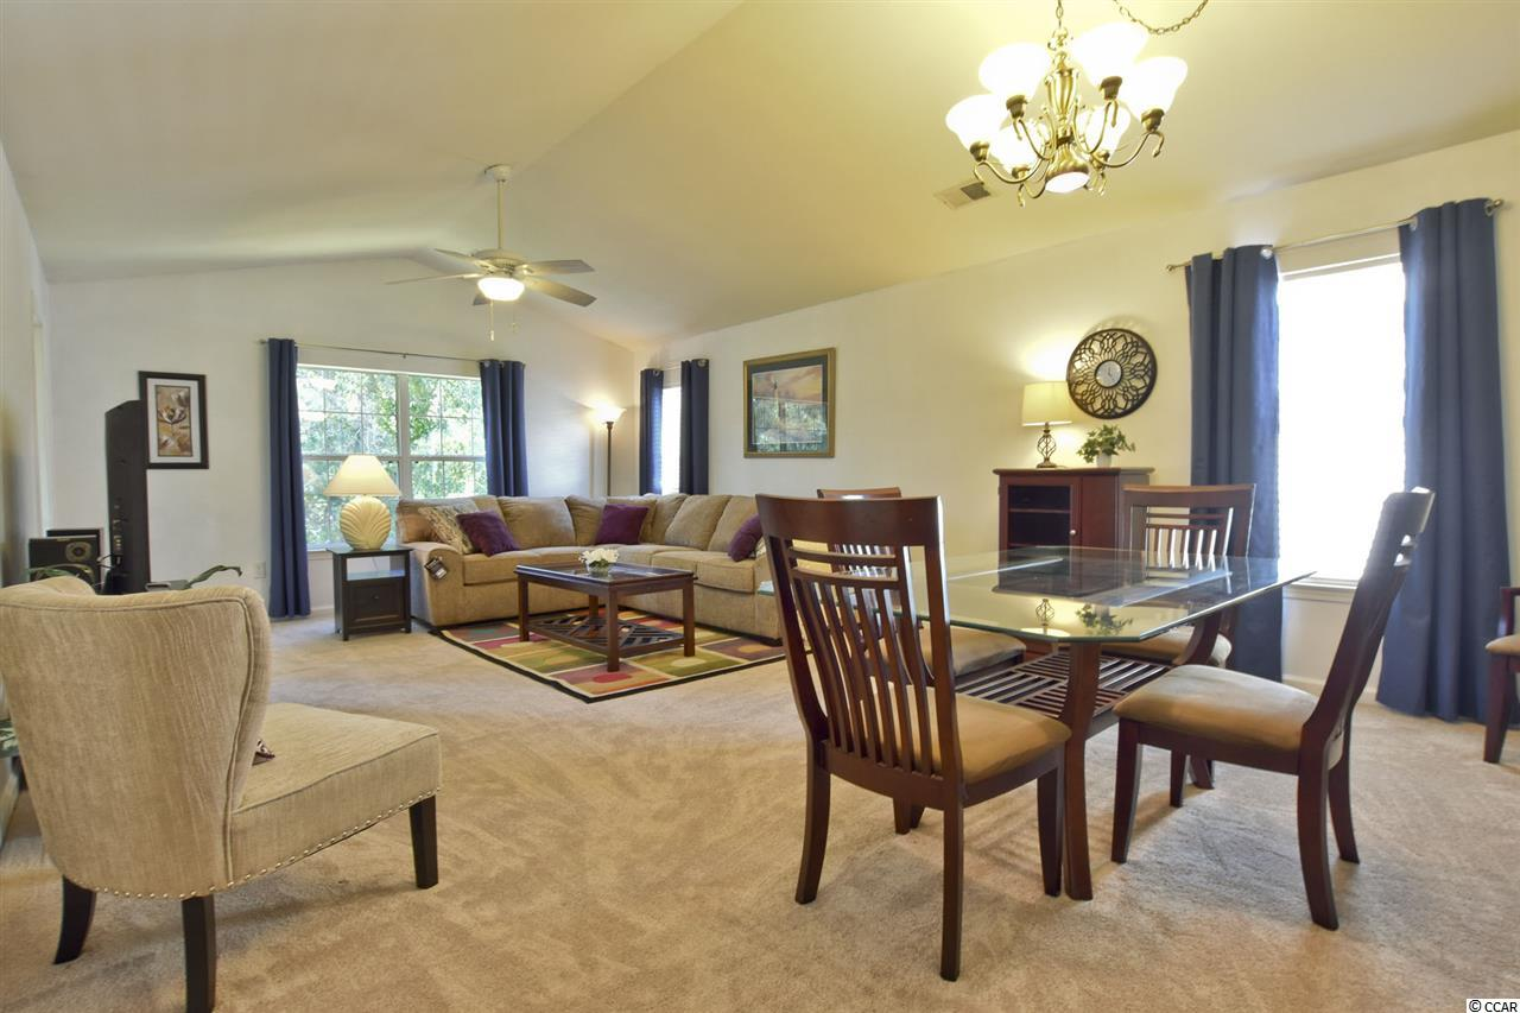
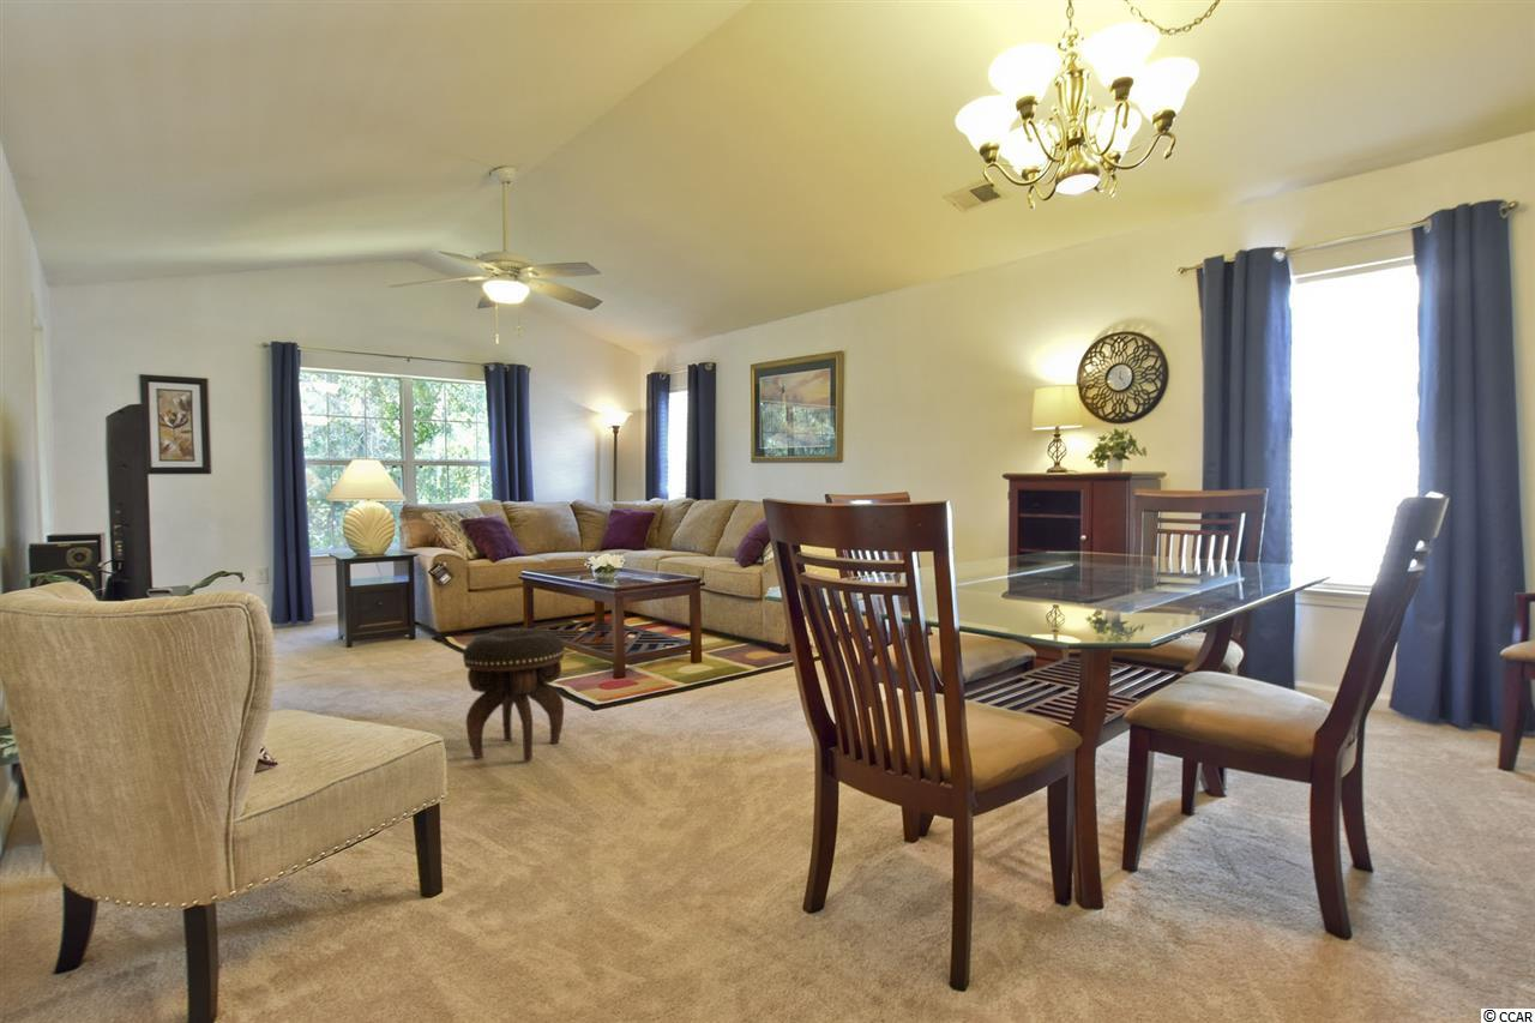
+ footstool (516, 691)
